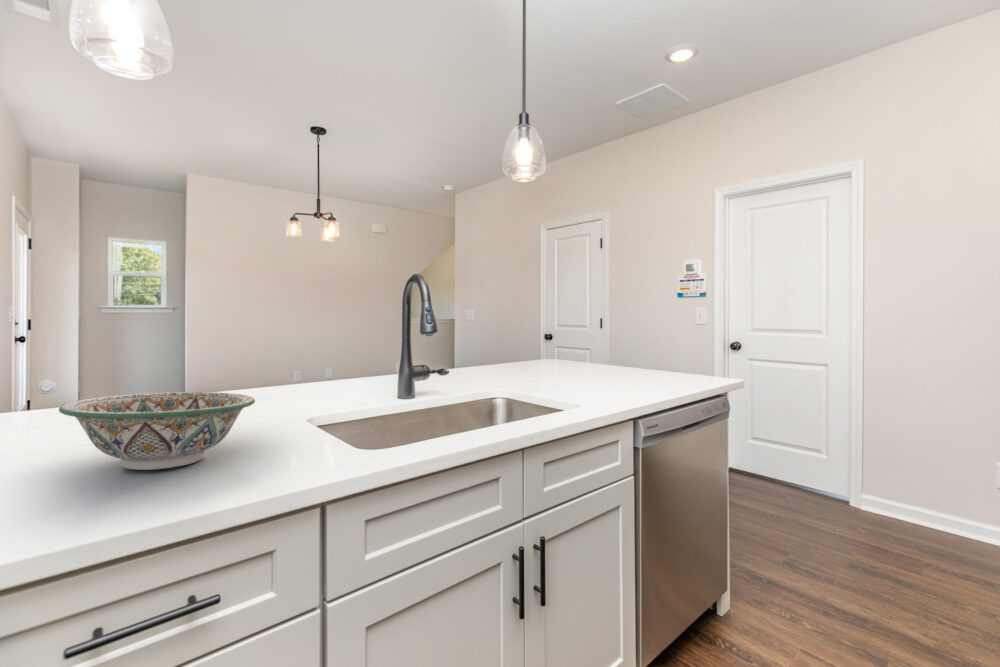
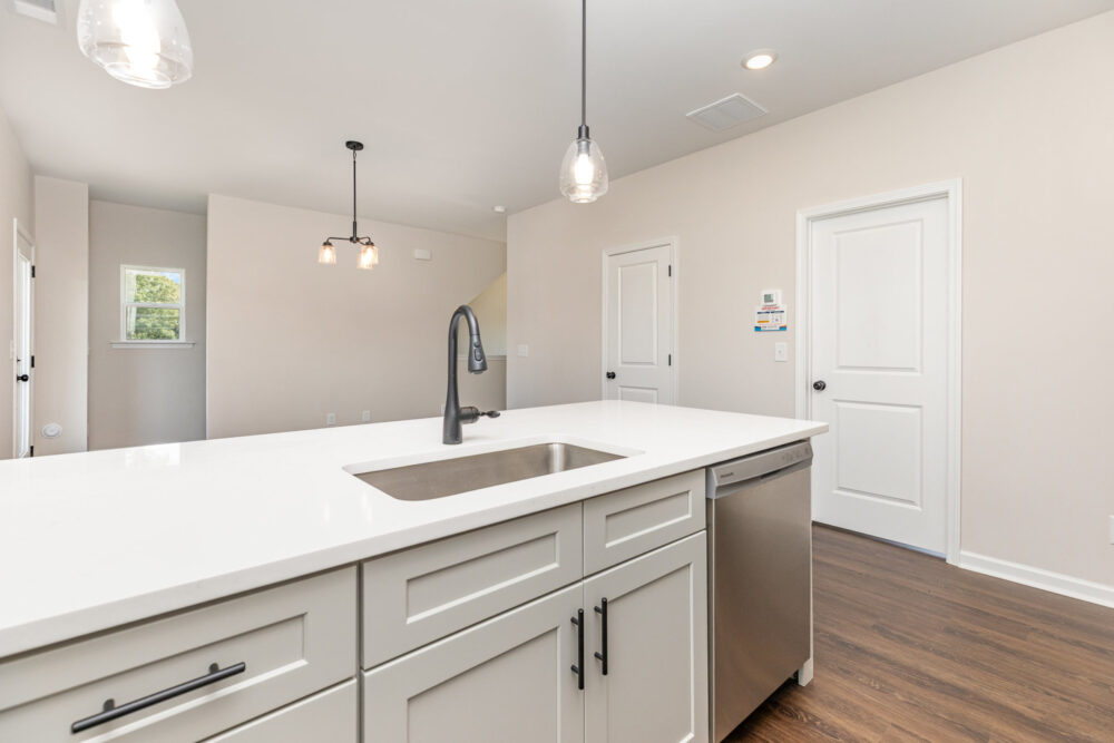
- decorative bowl (166, 430)
